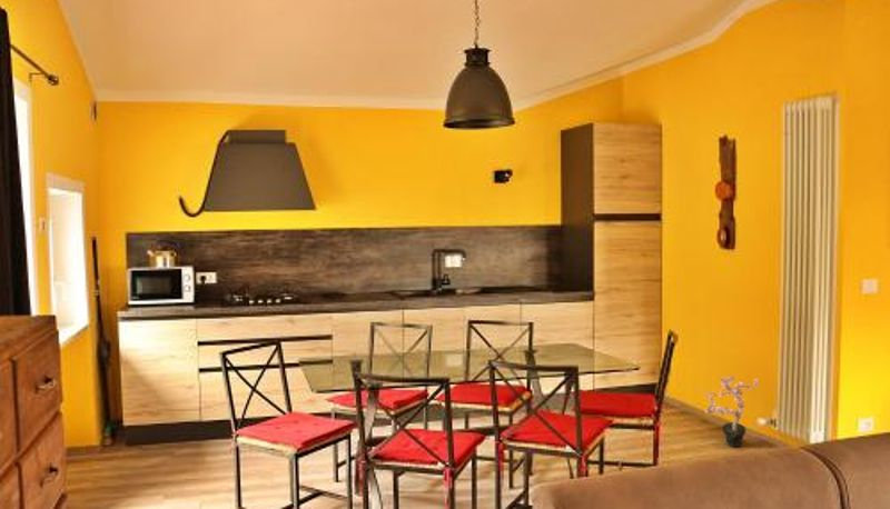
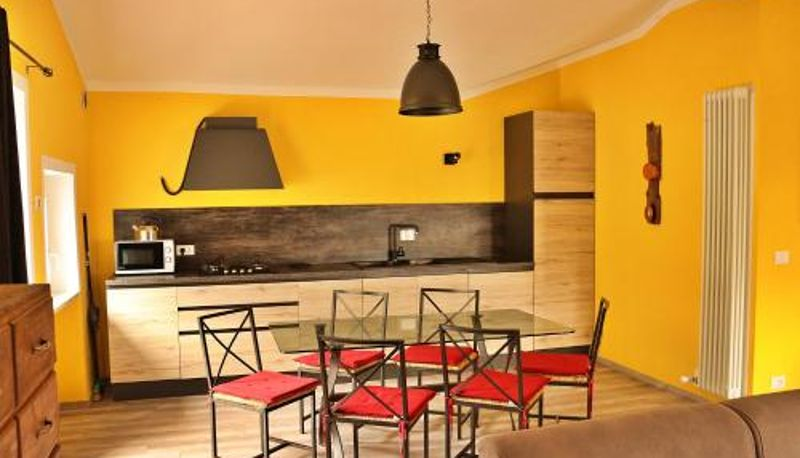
- potted plant (726, 407)
